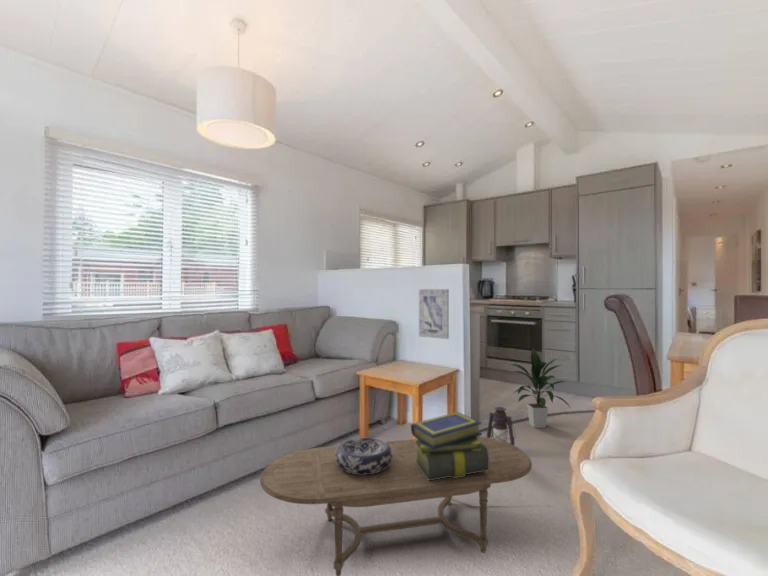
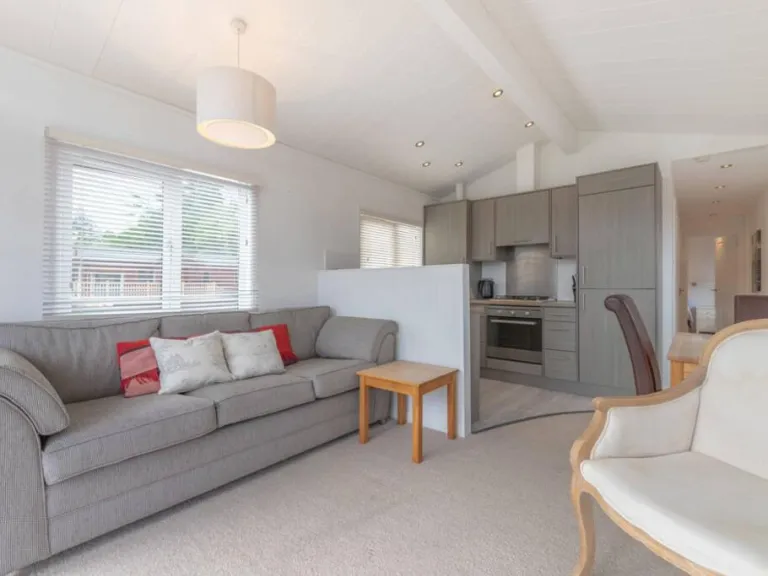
- wall art (433, 313)
- lantern (500, 429)
- stack of books (448, 443)
- indoor plant (540, 388)
- decorative bowl (363, 455)
- coffee table (401, 497)
